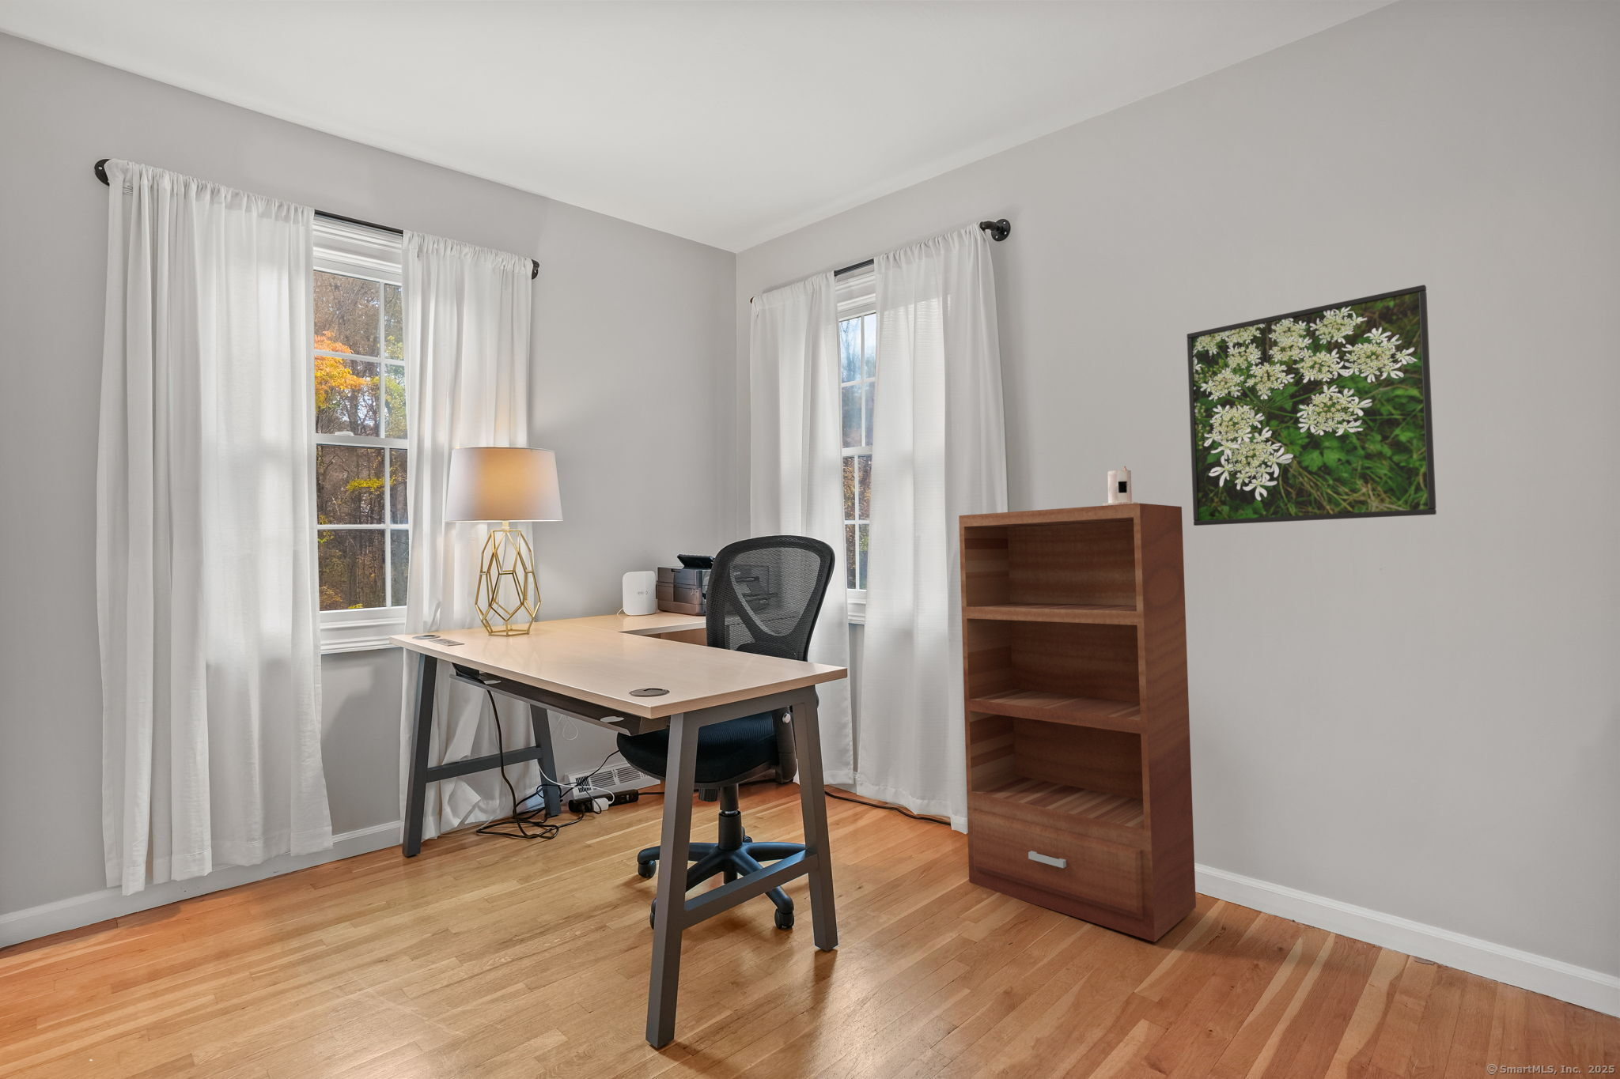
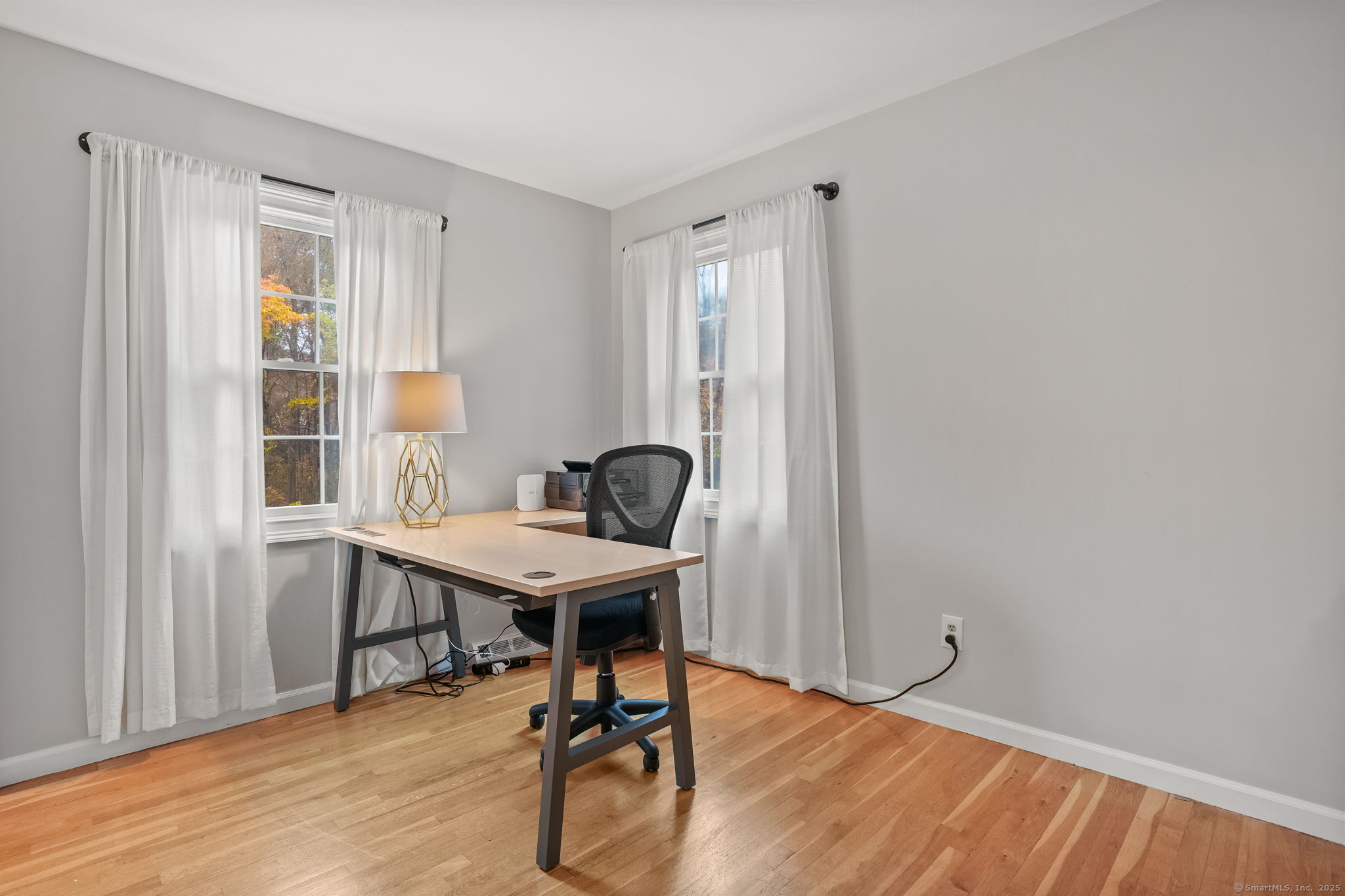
- candle (1119, 485)
- bookshelf (1068, 702)
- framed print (1300, 415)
